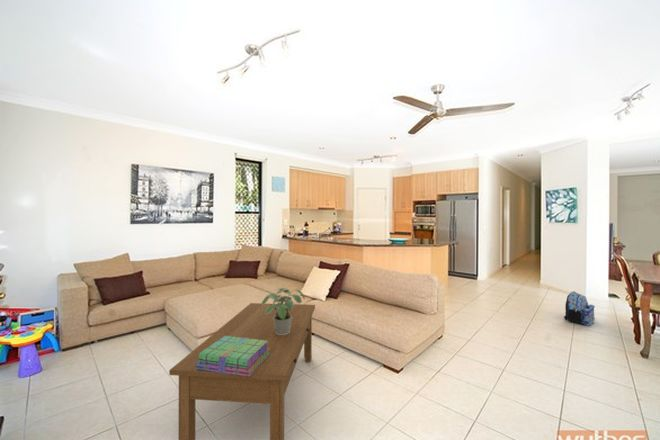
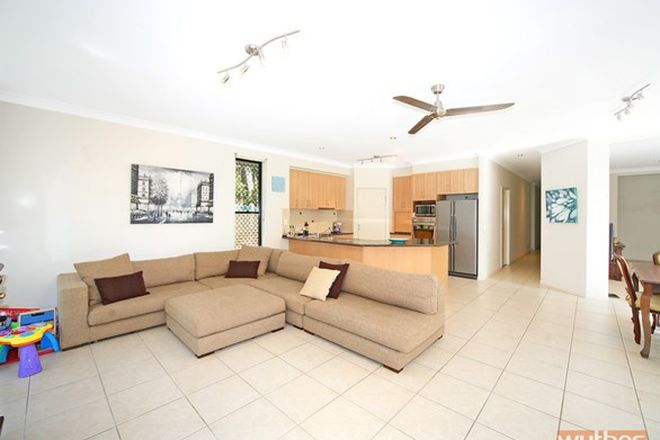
- coffee table (262, 362)
- backpack (579, 307)
- potted plant (281, 311)
- stack of books (235, 353)
